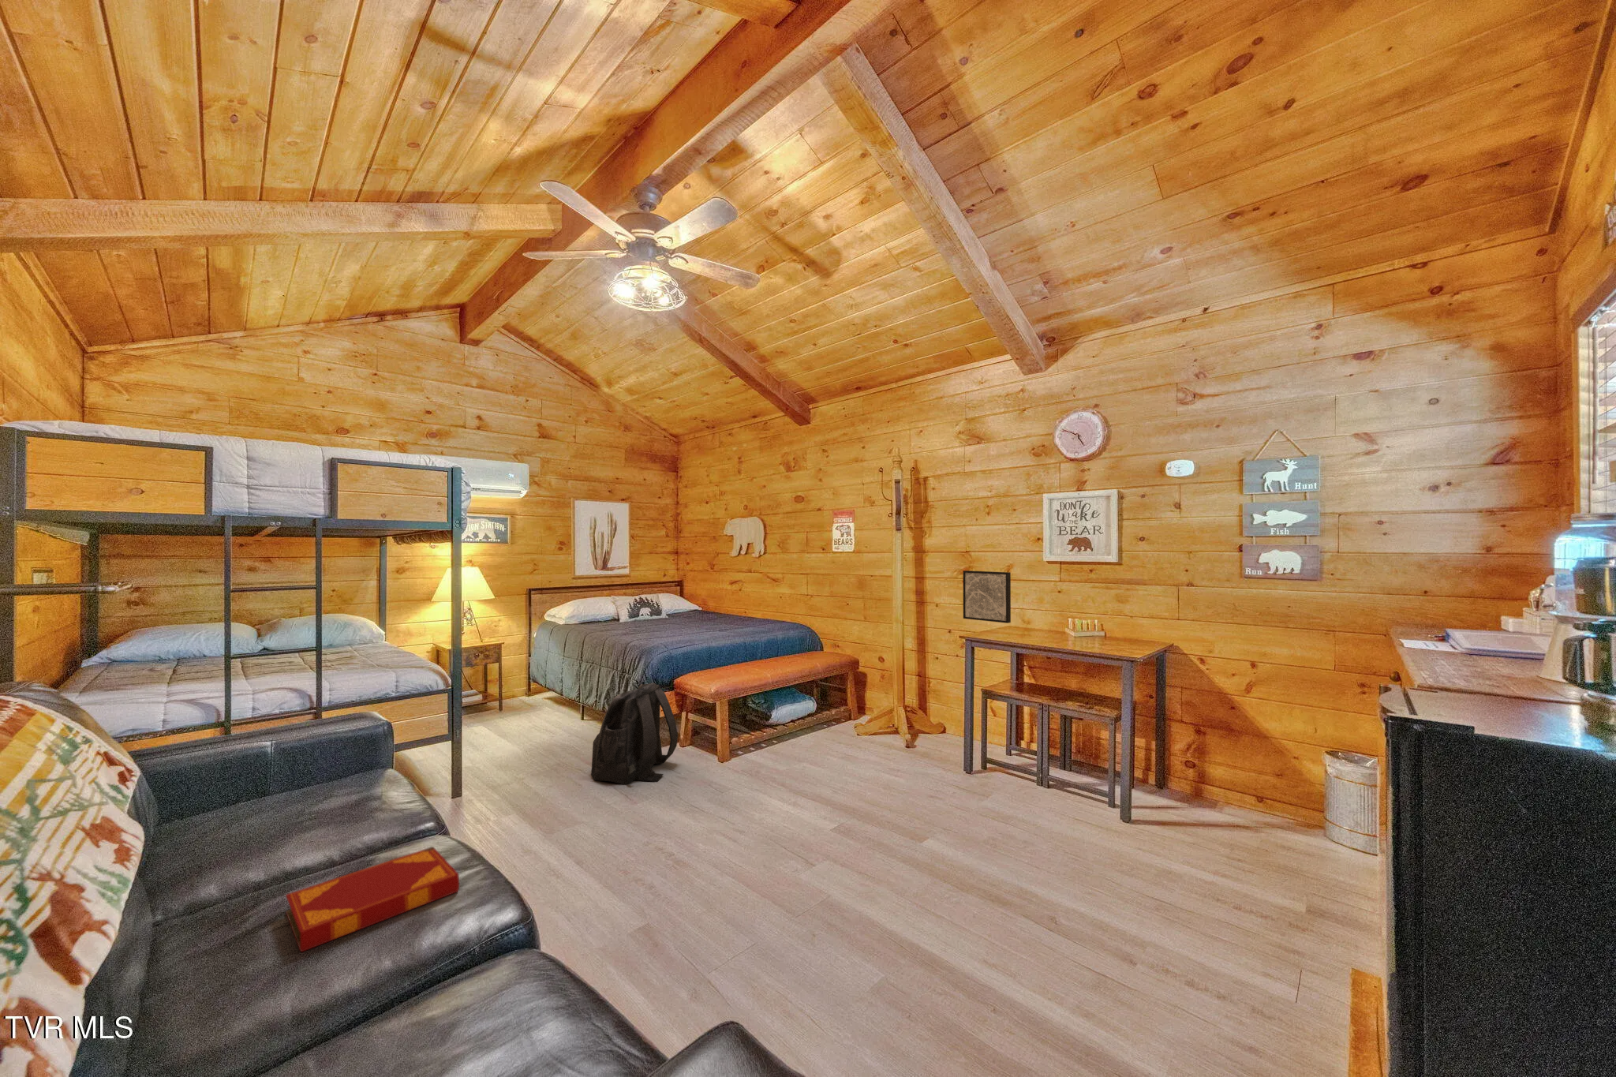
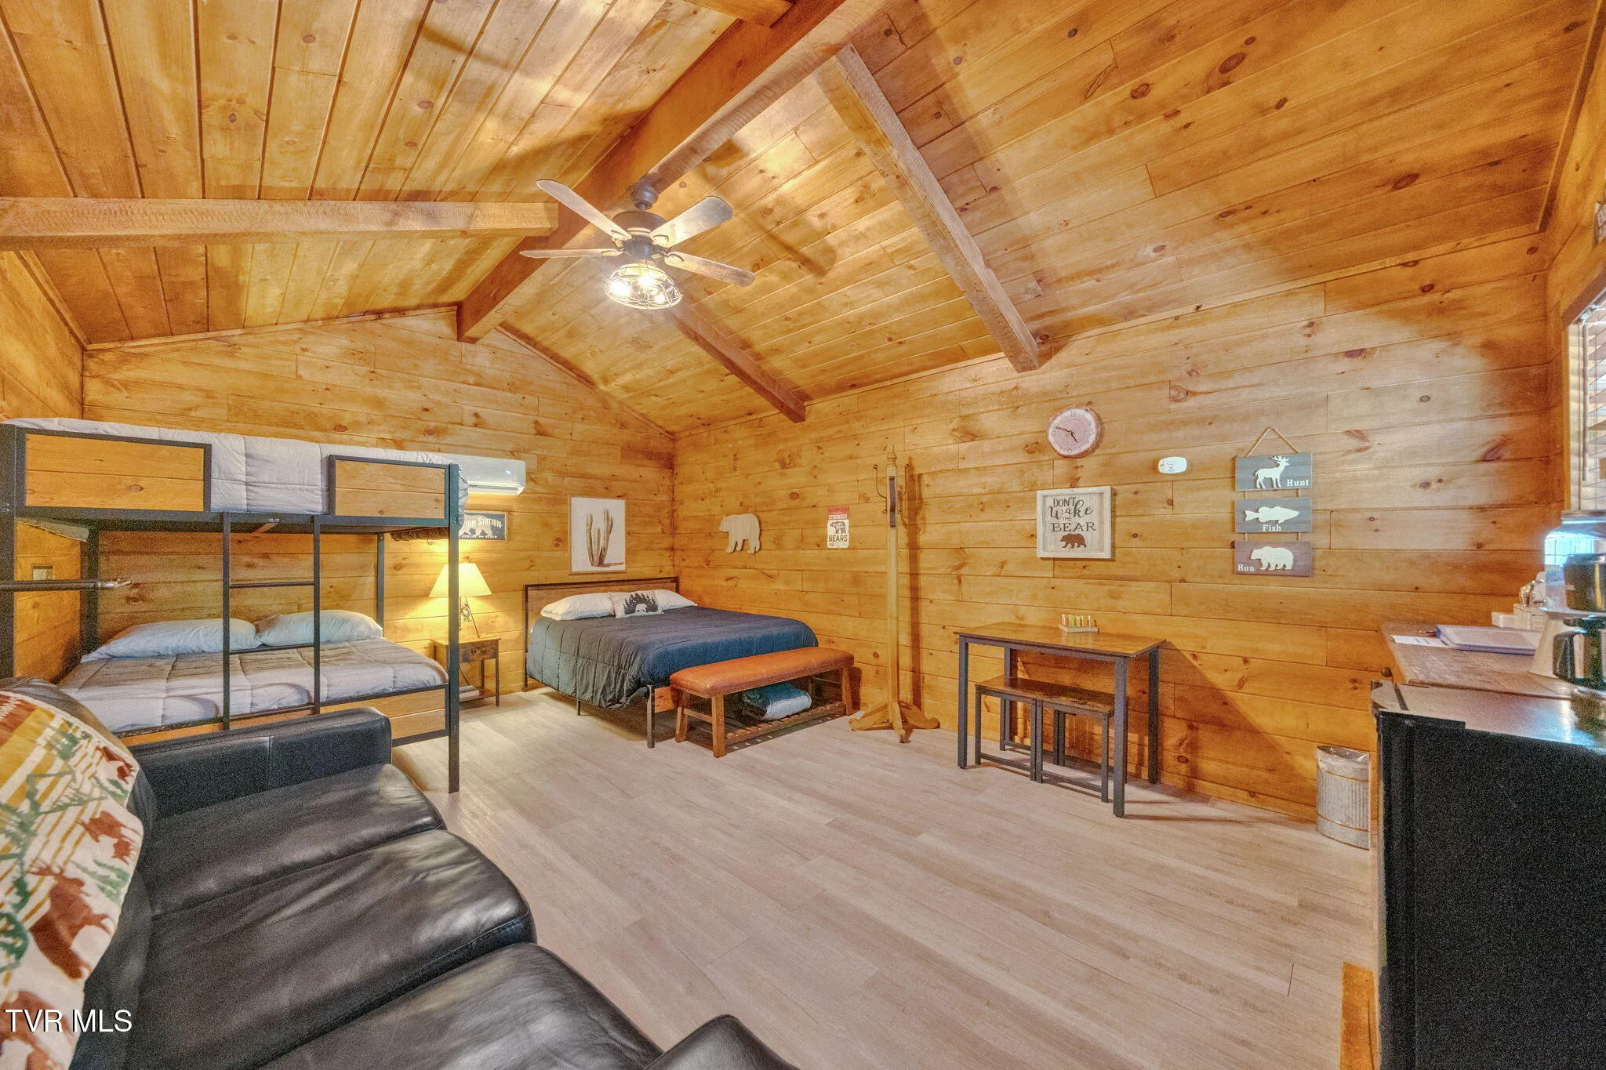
- wall art (985, 596)
- backpack (633, 727)
- hardback book (375, 892)
